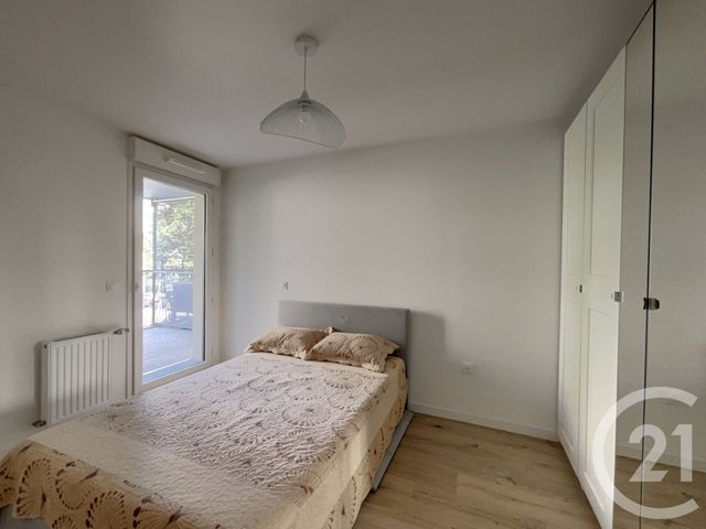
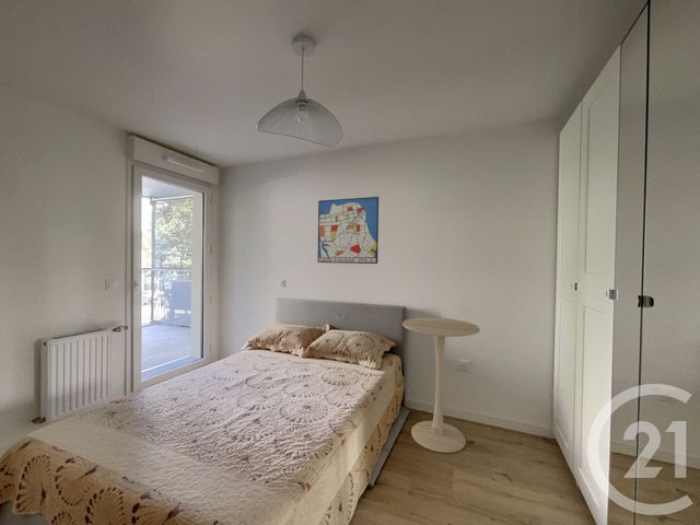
+ pedestal table (439, 380)
+ wall art (347, 231)
